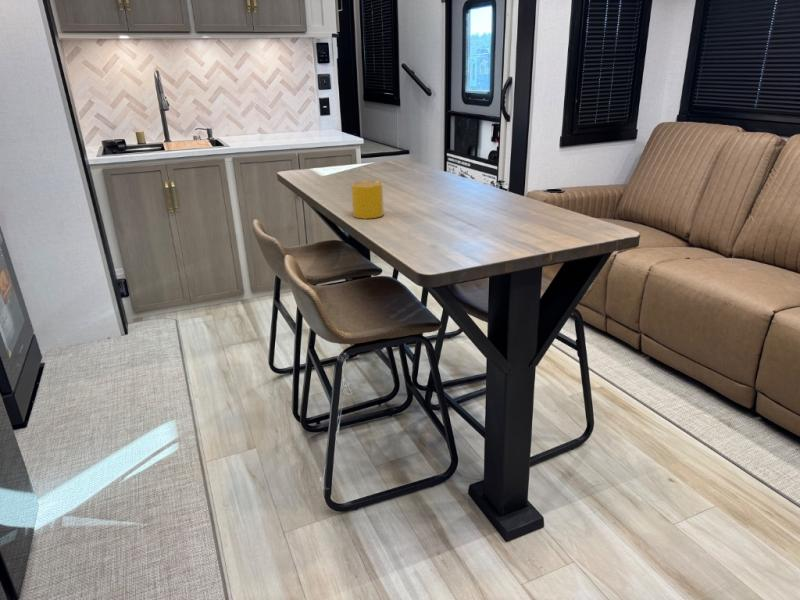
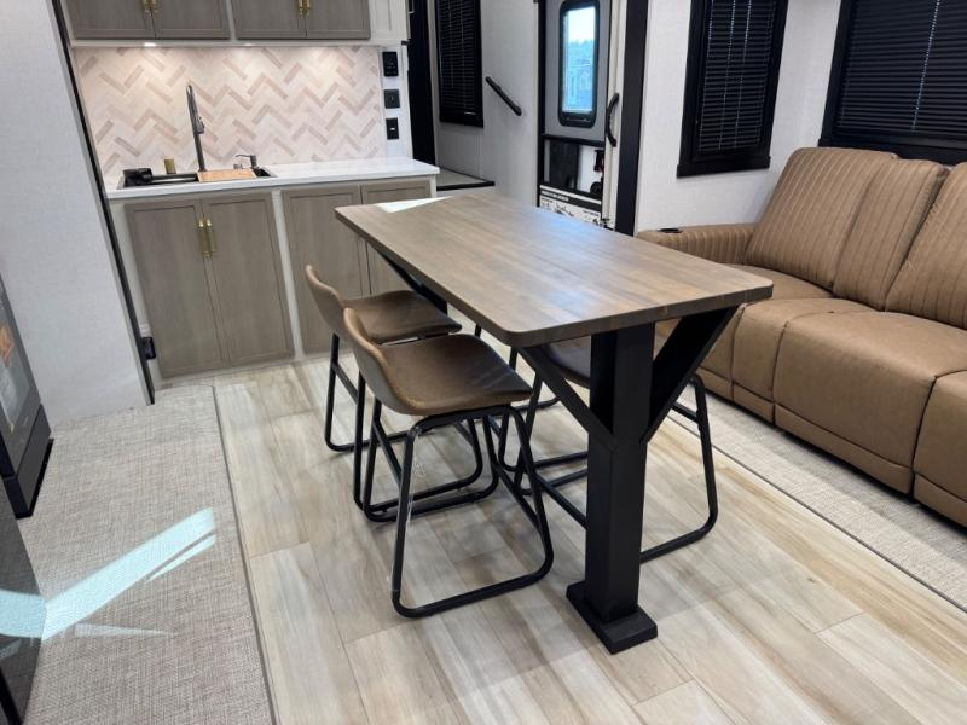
- cup (367, 199)
